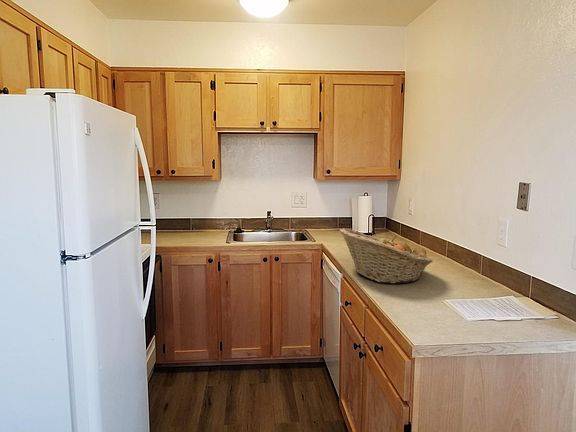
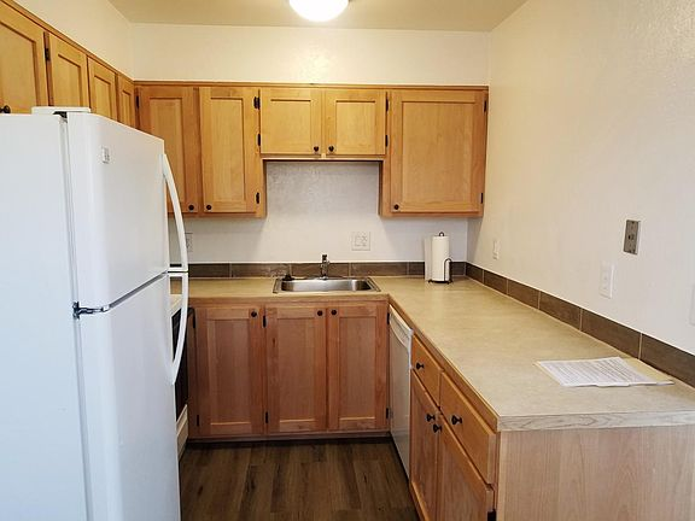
- fruit basket (383, 252)
